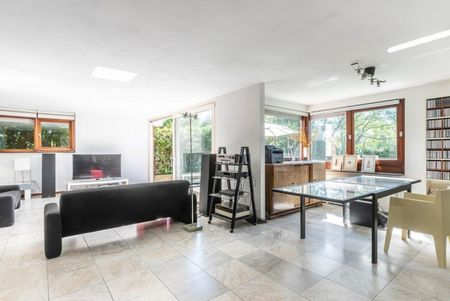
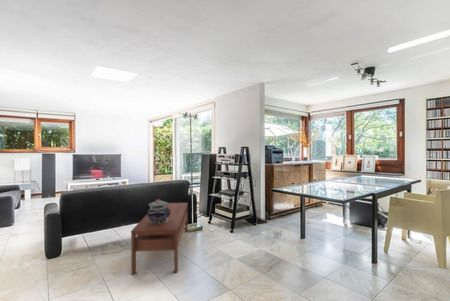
+ coffee table (165, 230)
+ decorative container (159, 210)
